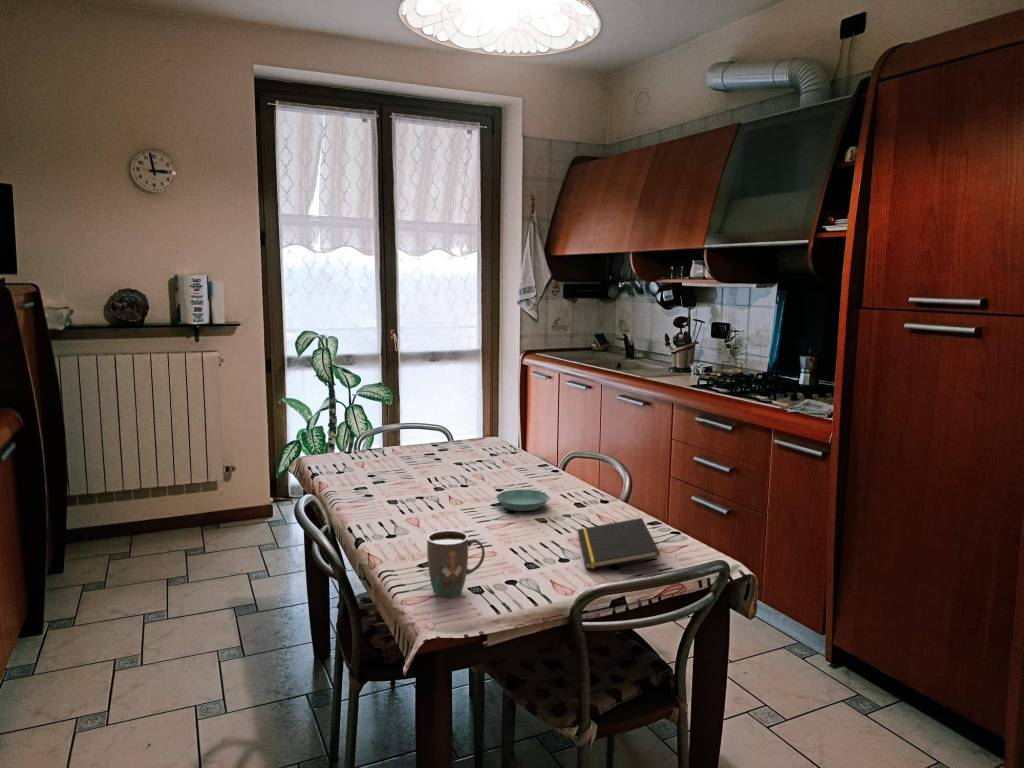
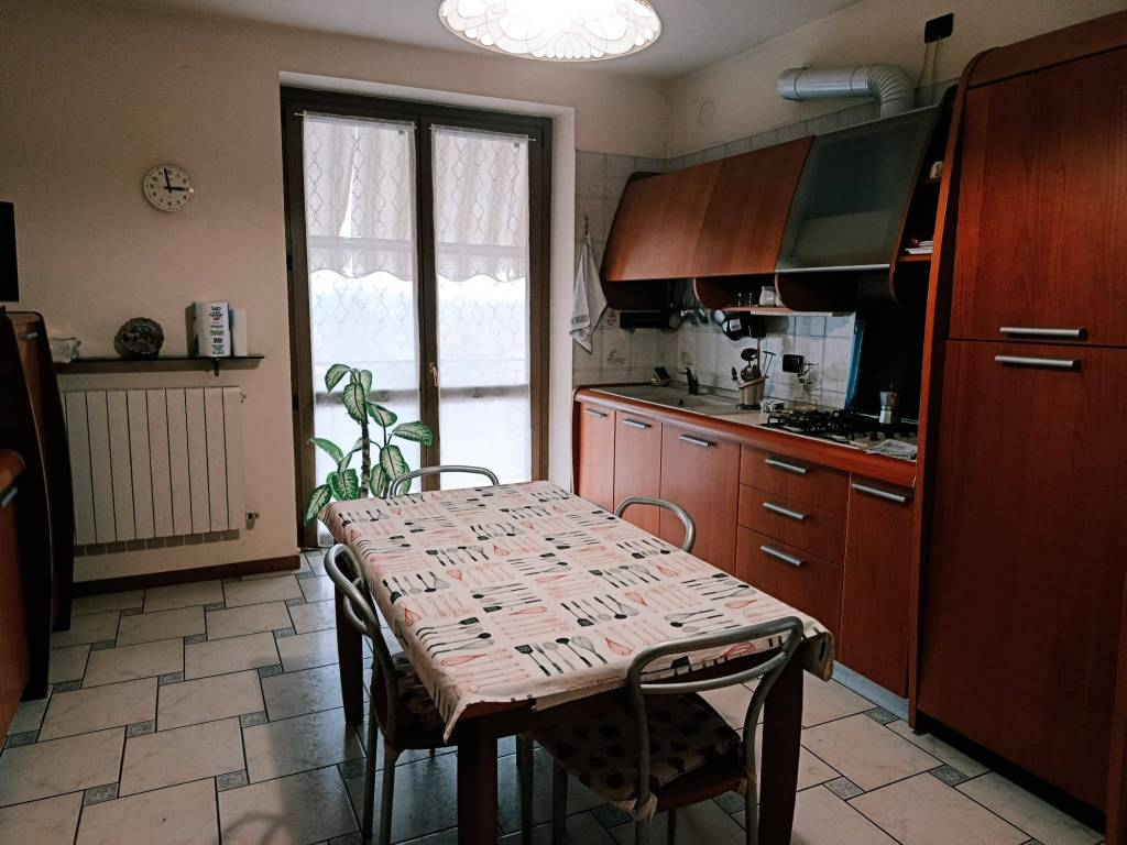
- saucer (522, 500)
- notepad (615, 541)
- mug (456, 563)
